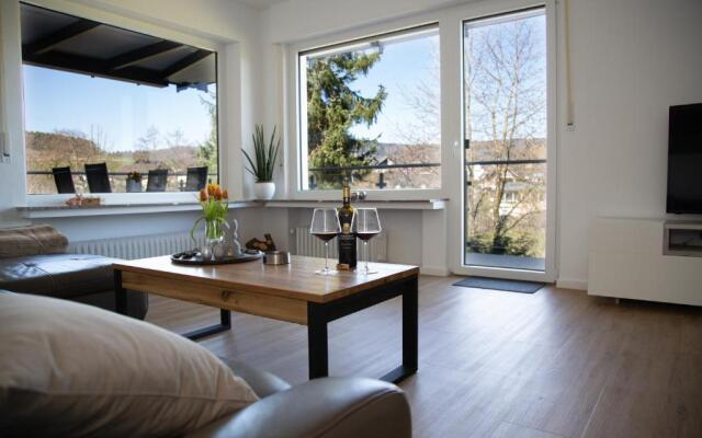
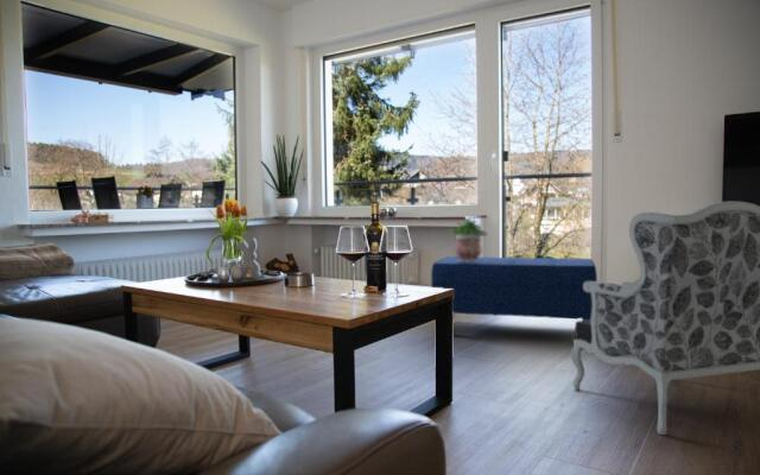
+ armchair (670, 304)
+ bench (513, 296)
+ potted plant (467, 239)
